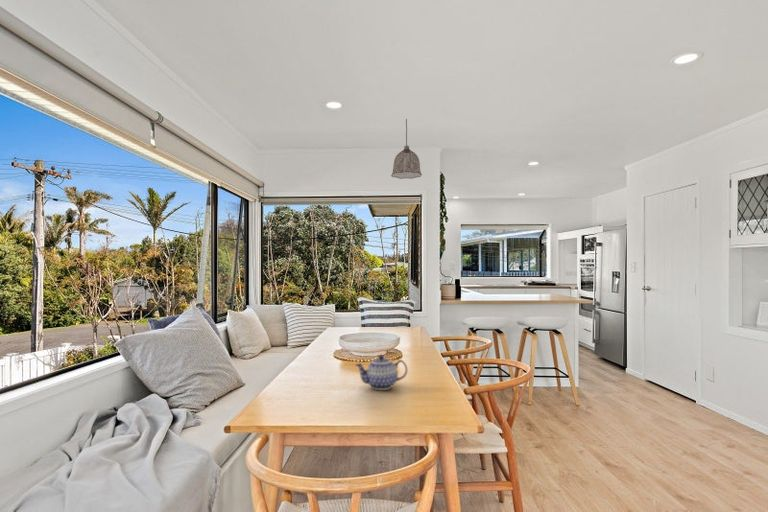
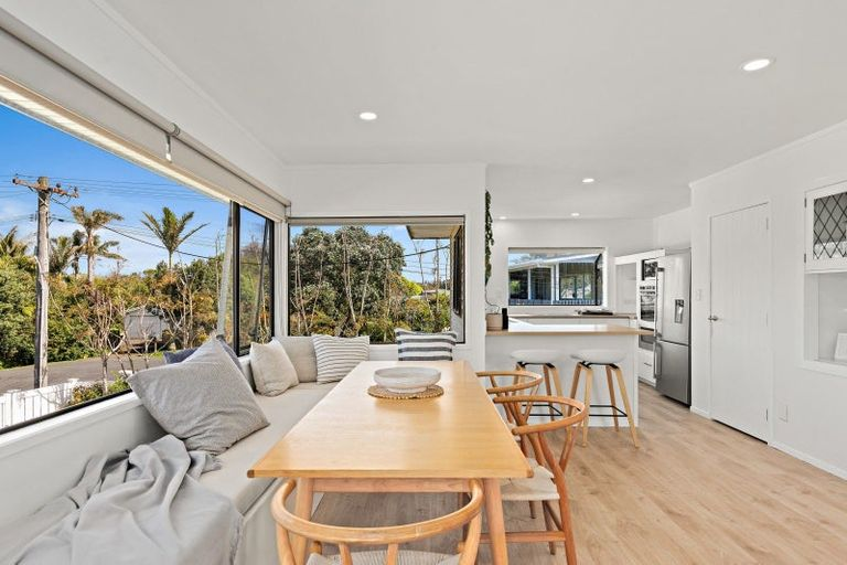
- teapot (381, 371)
- pendant lamp (406, 147)
